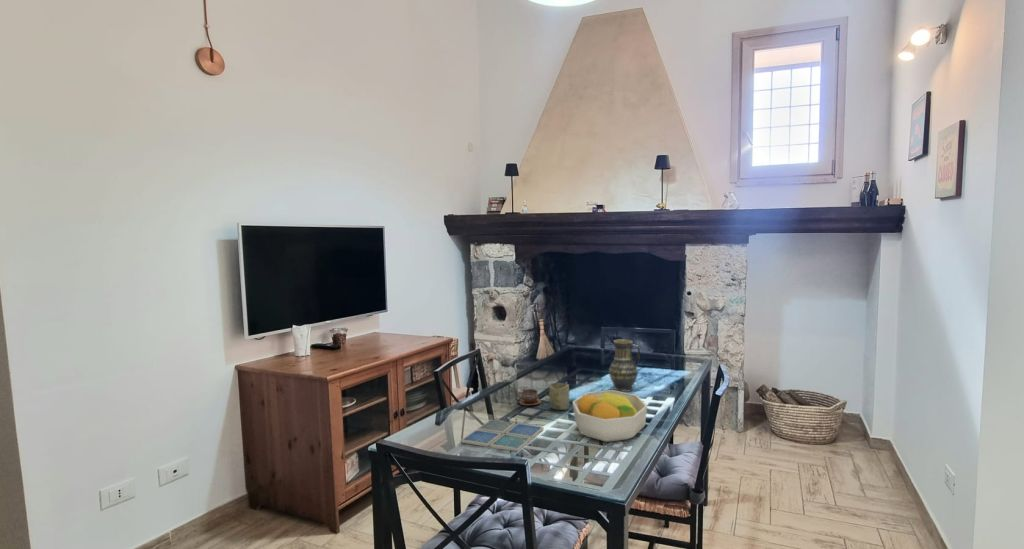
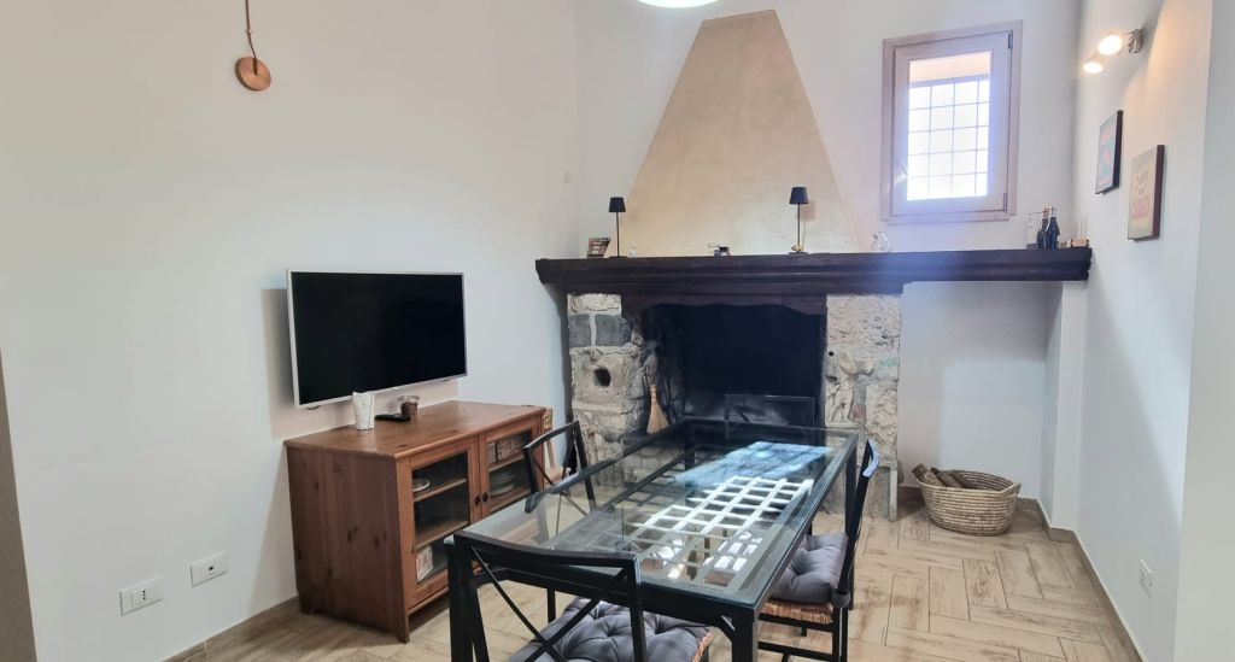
- vase (623, 365)
- drink coaster (503, 434)
- cup (559, 396)
- cup (529, 396)
- fruit bowl (609, 410)
